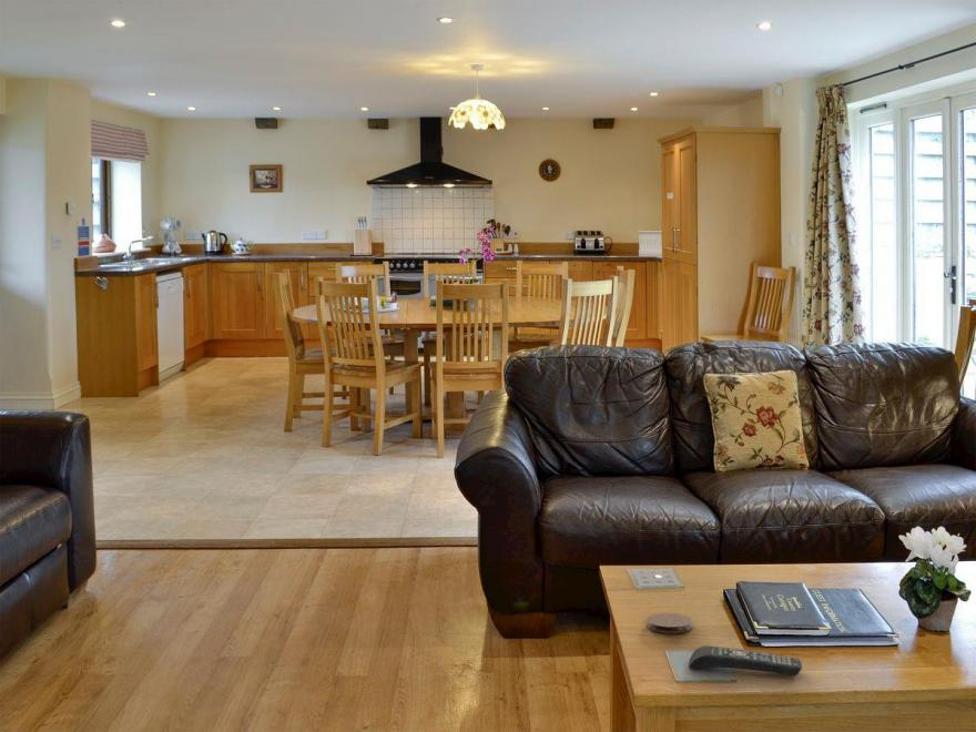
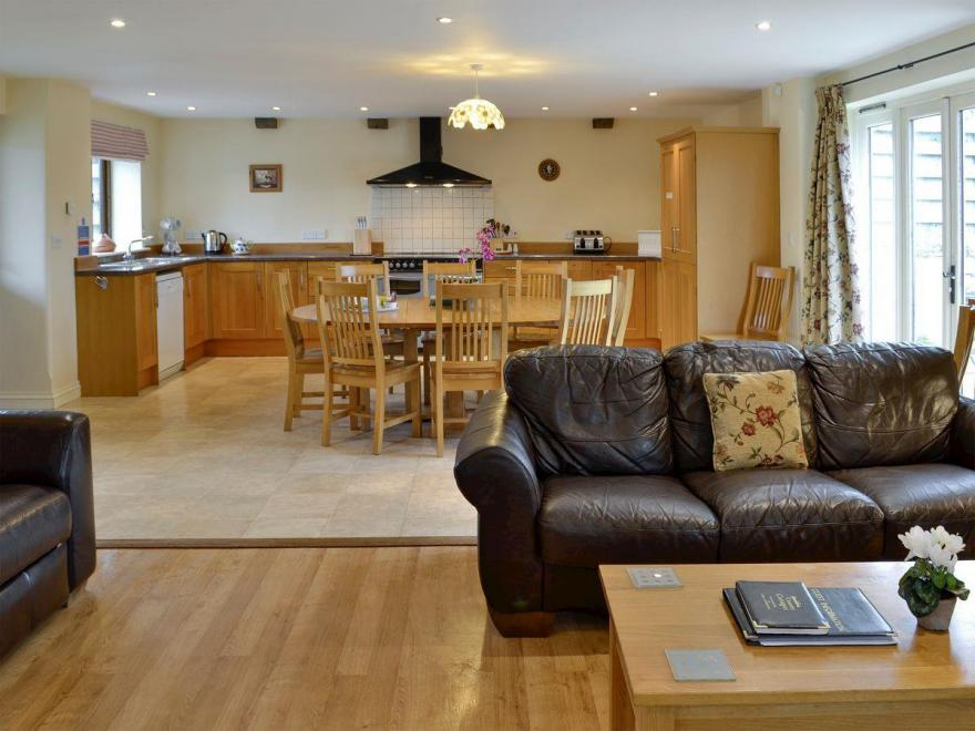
- remote control (744, 660)
- coaster (669, 622)
